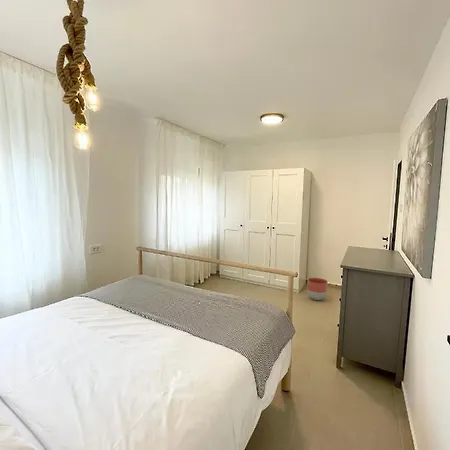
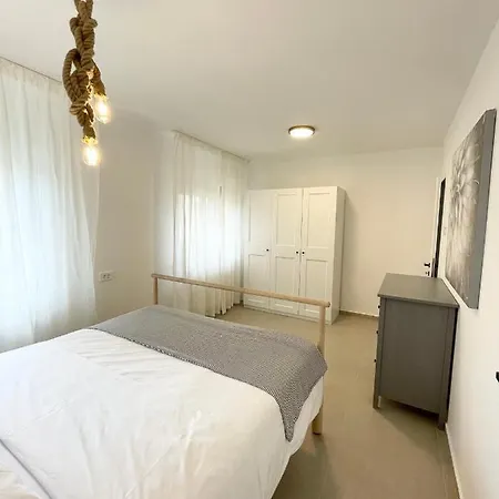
- planter (317, 289)
